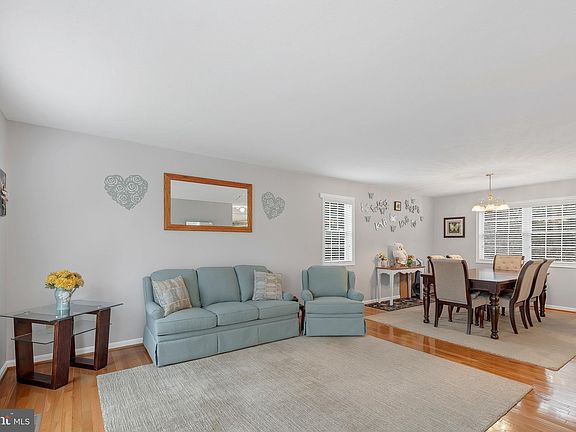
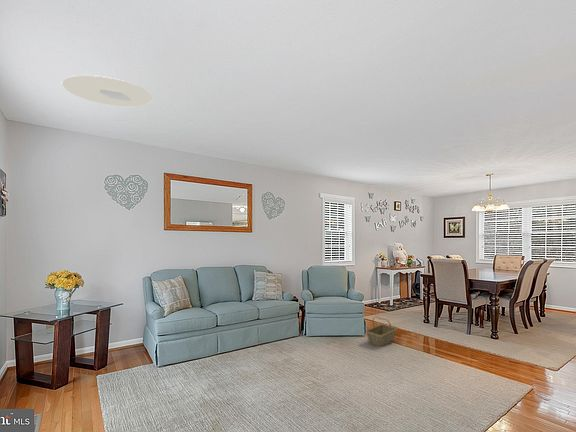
+ basket (381, 330)
+ ceiling light (109, 88)
